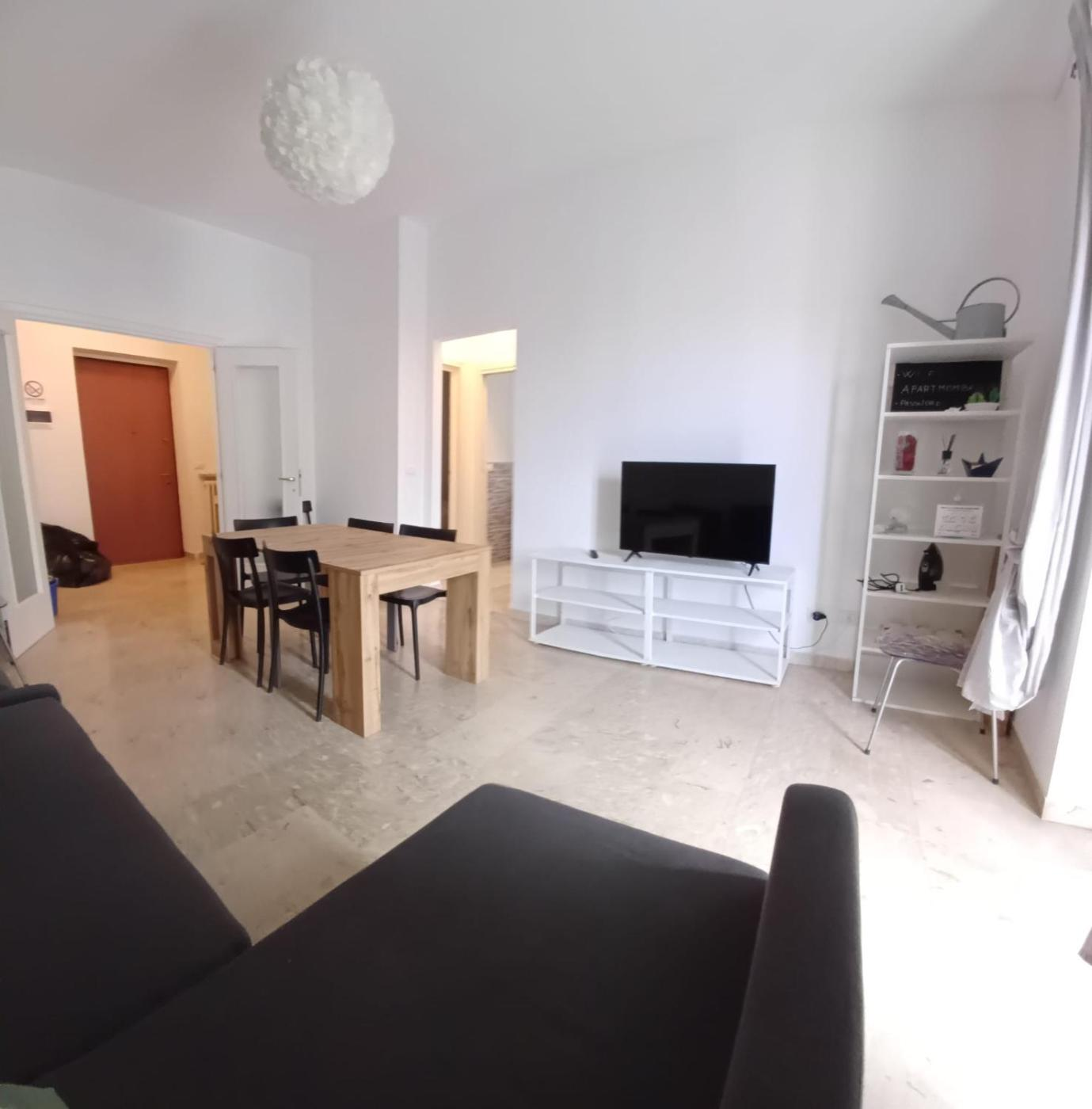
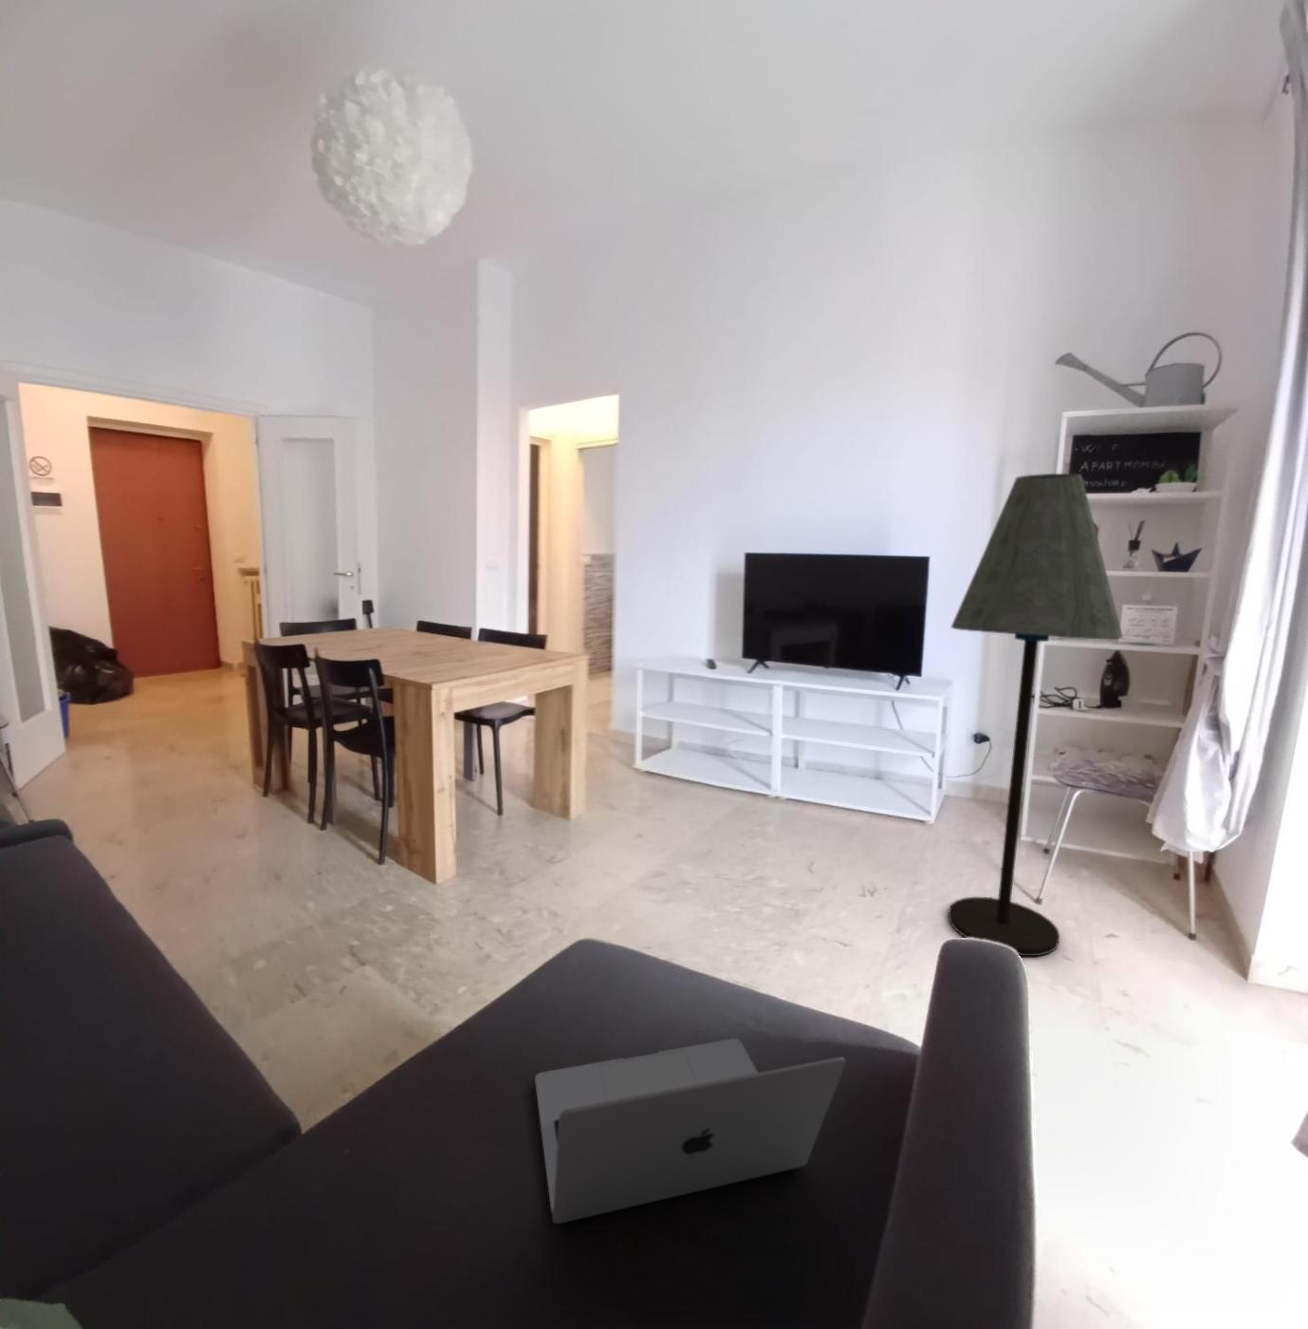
+ laptop (670, 1071)
+ floor lamp (1023, 711)
